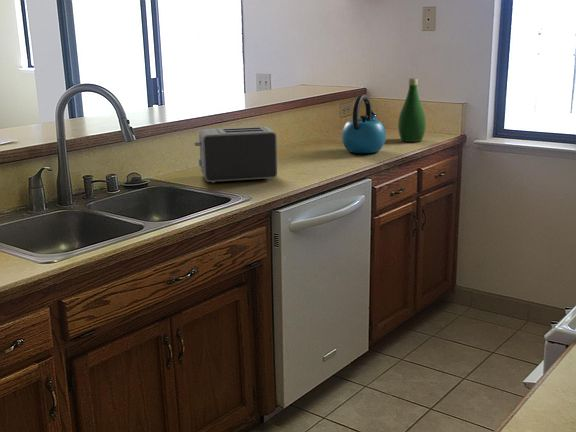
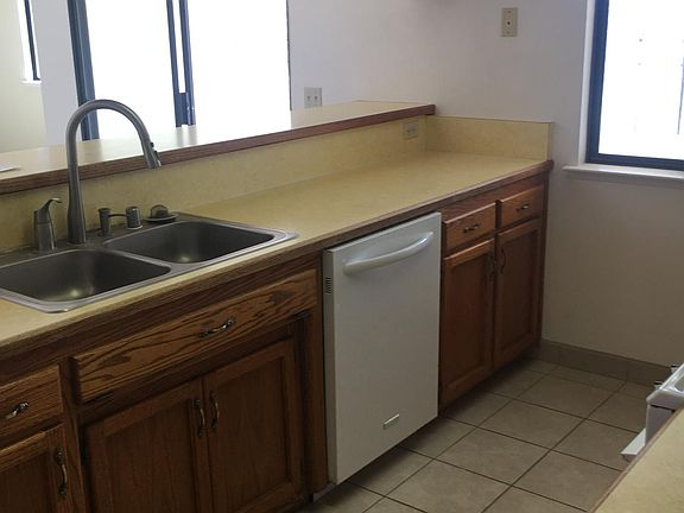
- kettle (364, 122)
- bottle (412, 109)
- toaster (234, 154)
